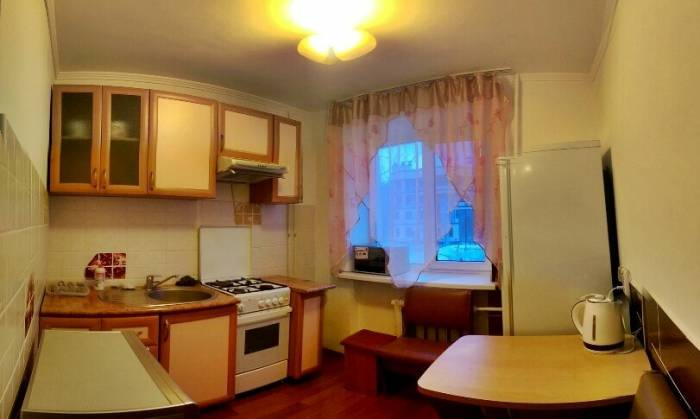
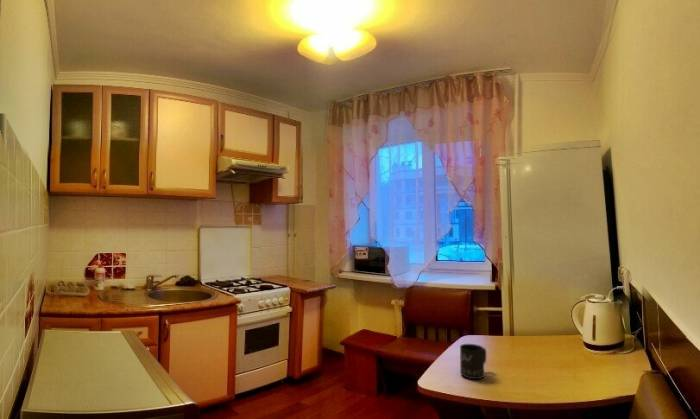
+ mug (475, 360)
